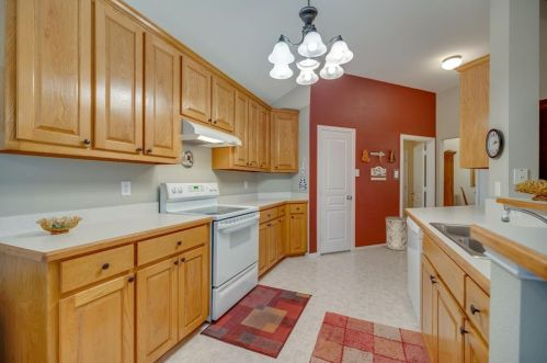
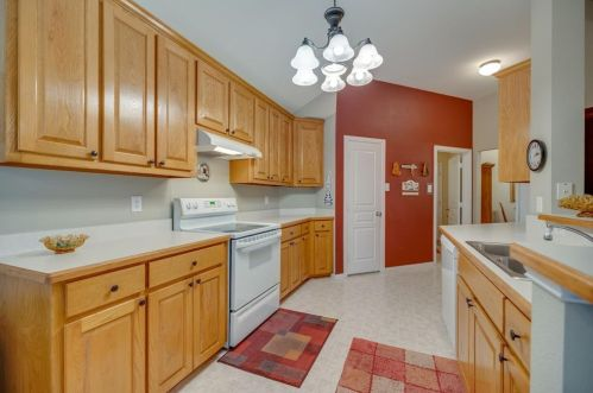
- trash can (396, 231)
